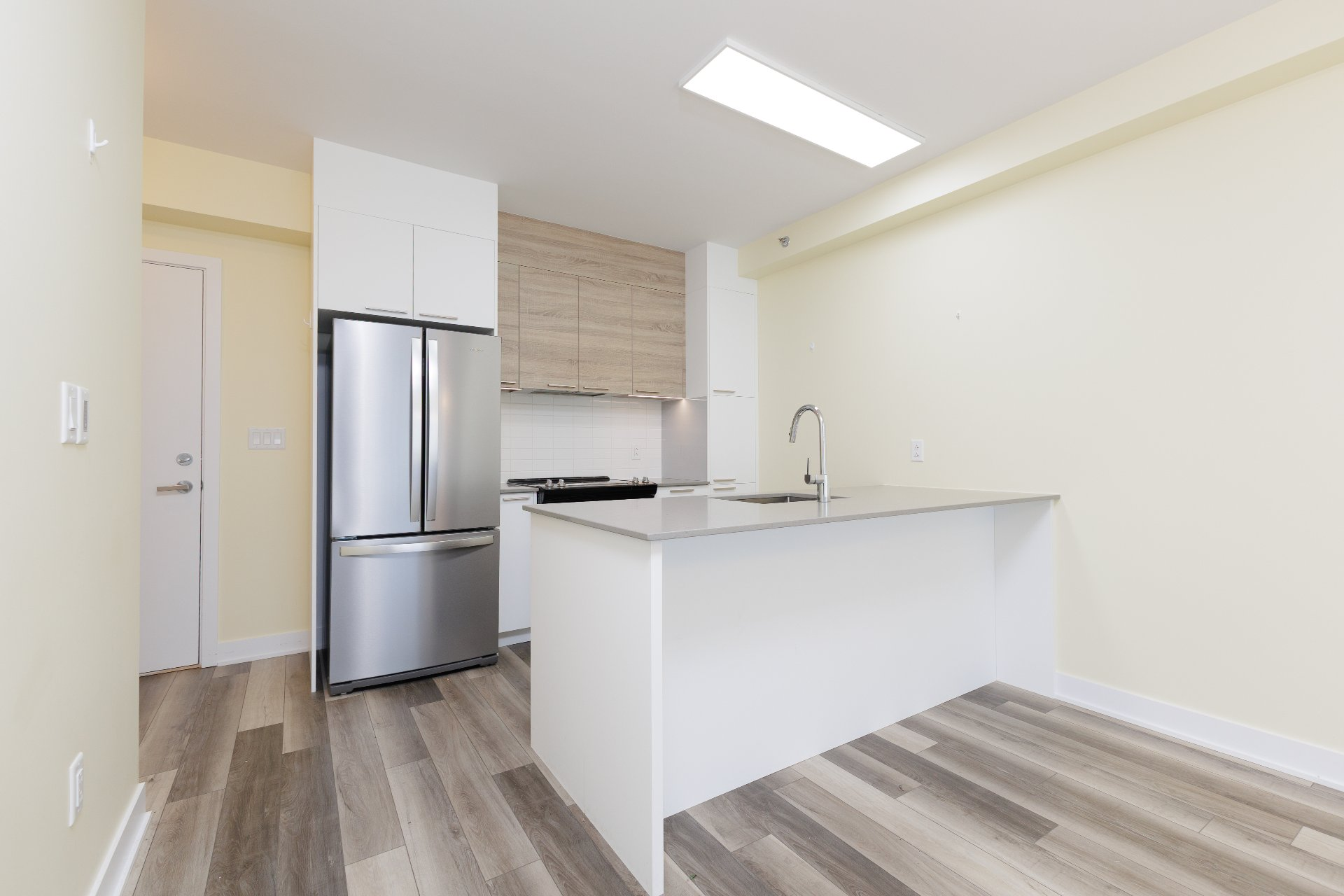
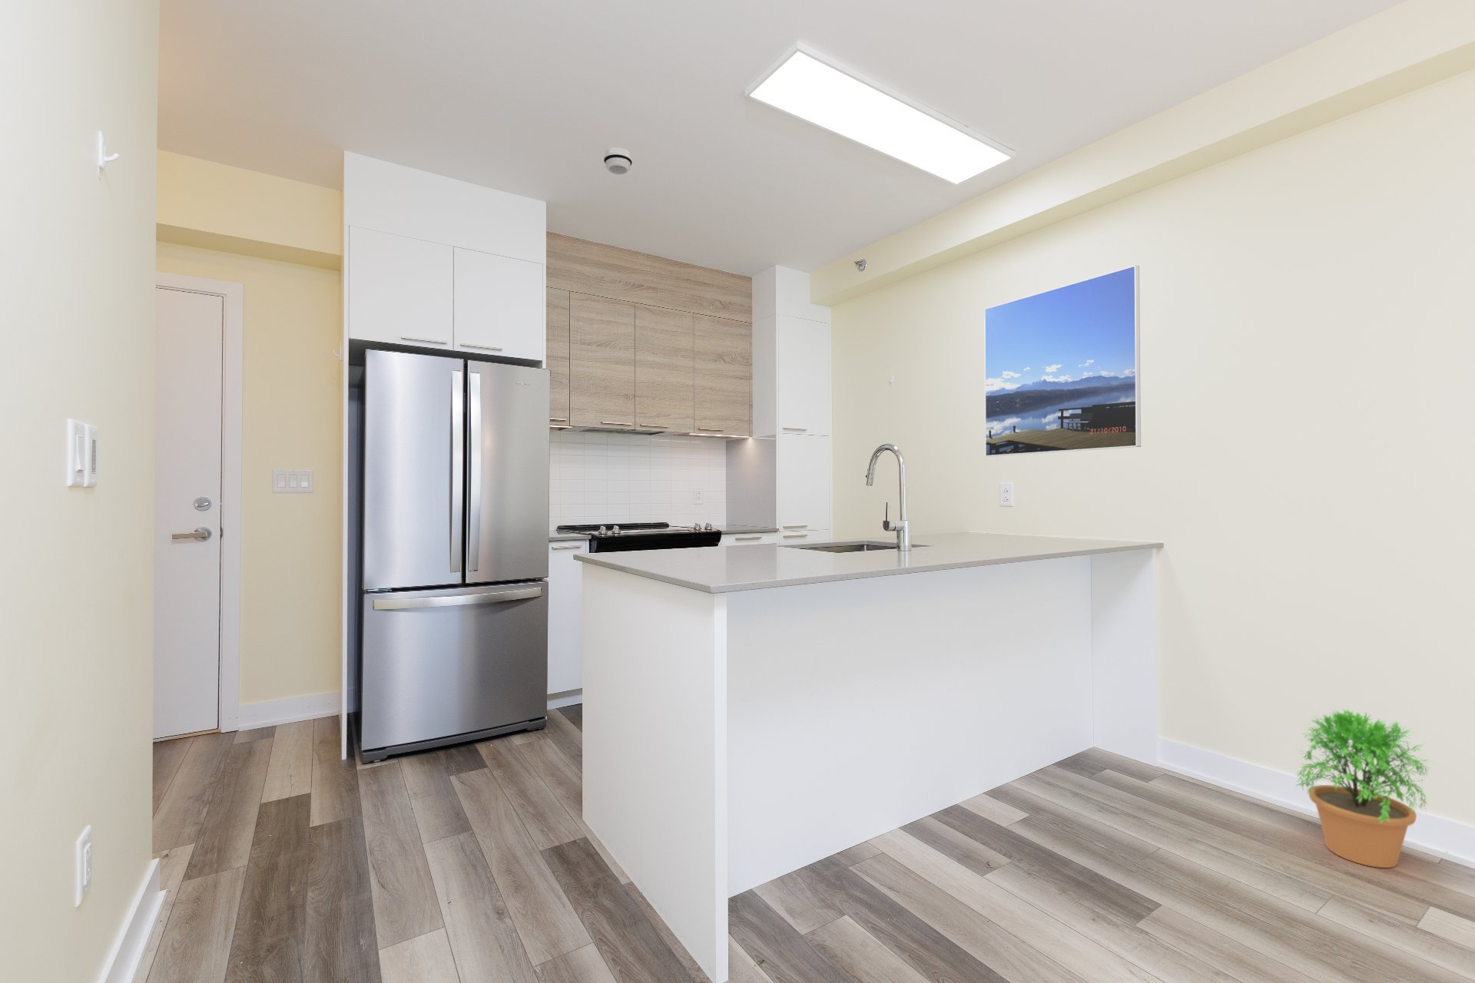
+ potted plant (1359, 779)
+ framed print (1054, 370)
+ smoke detector (618, 161)
